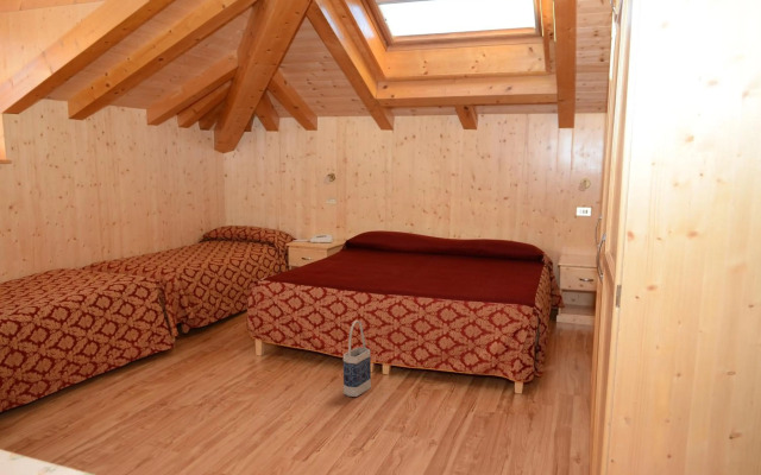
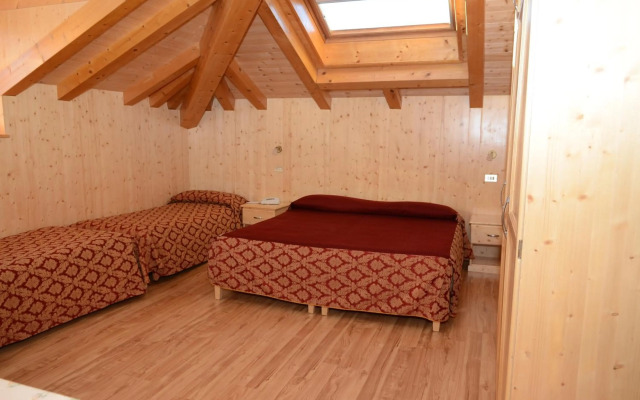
- bag (357, 355)
